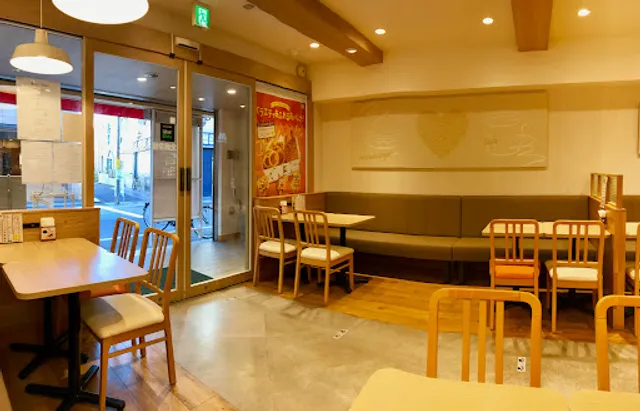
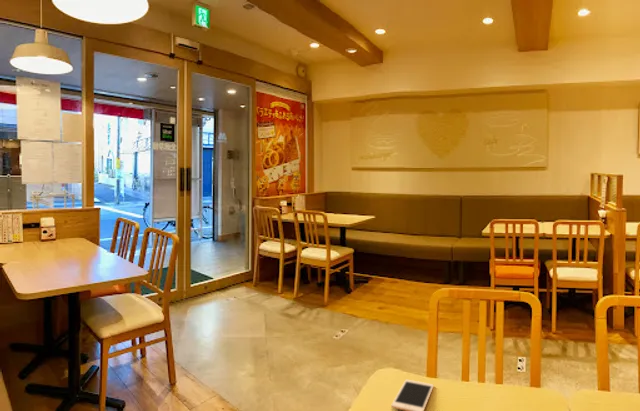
+ cell phone (413, 395)
